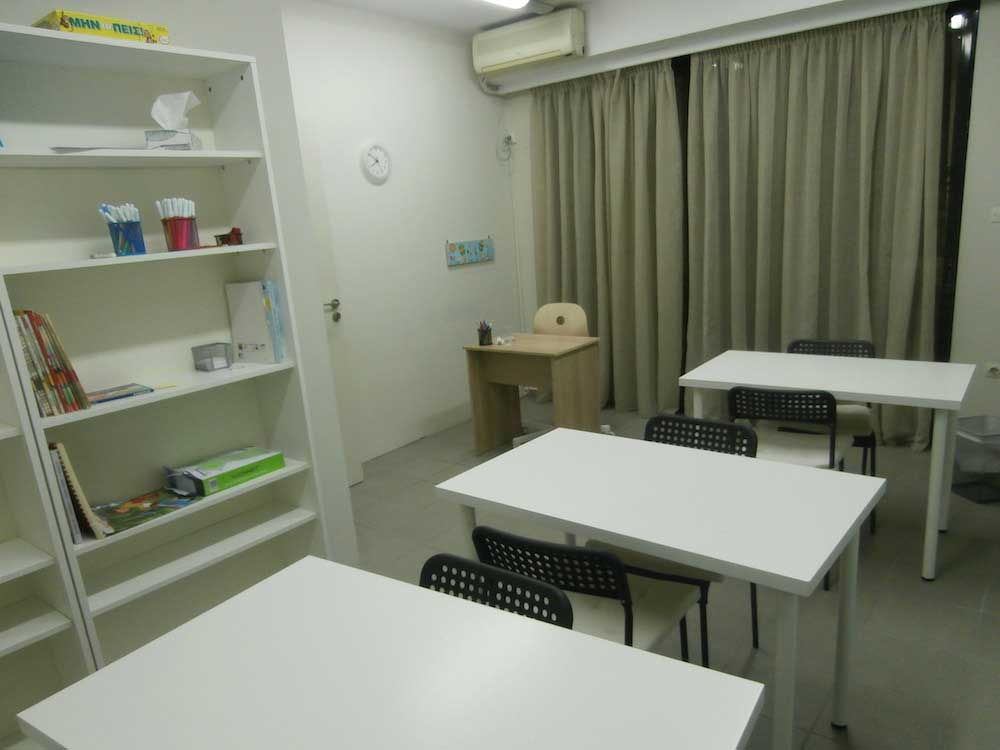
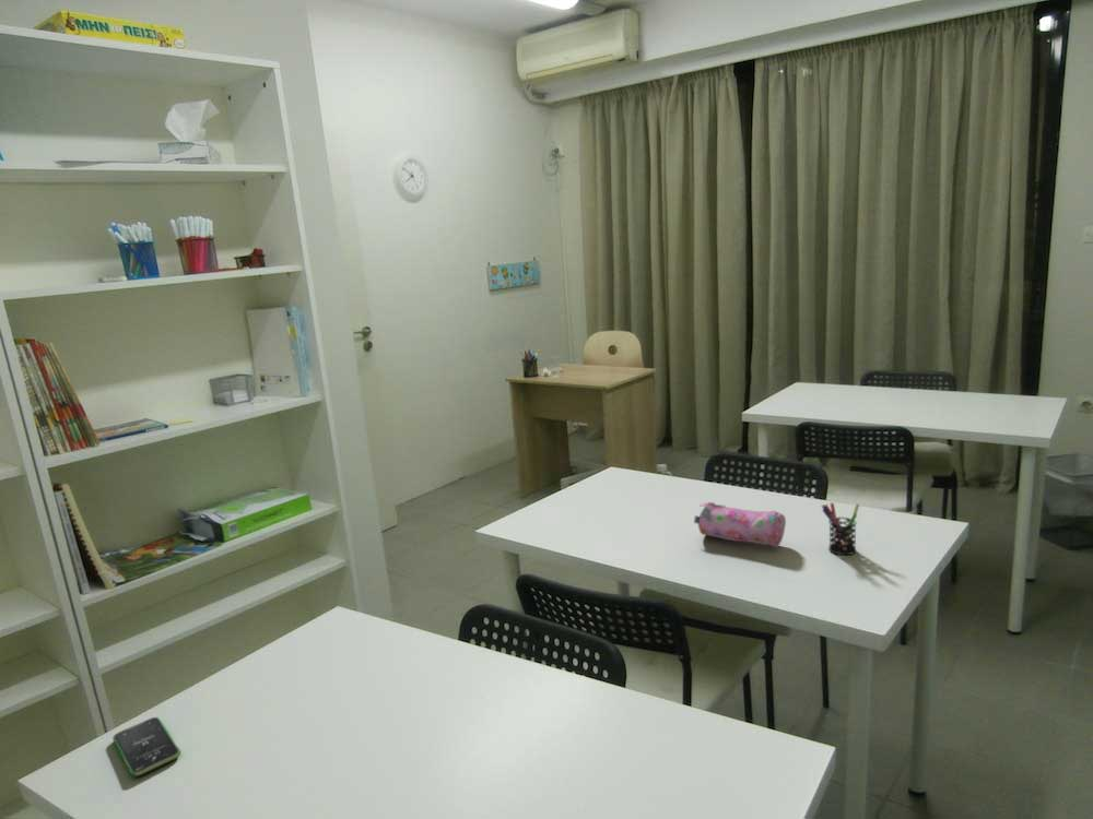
+ pencil case (740, 523)
+ pen holder (843, 526)
+ smartphone (145, 745)
